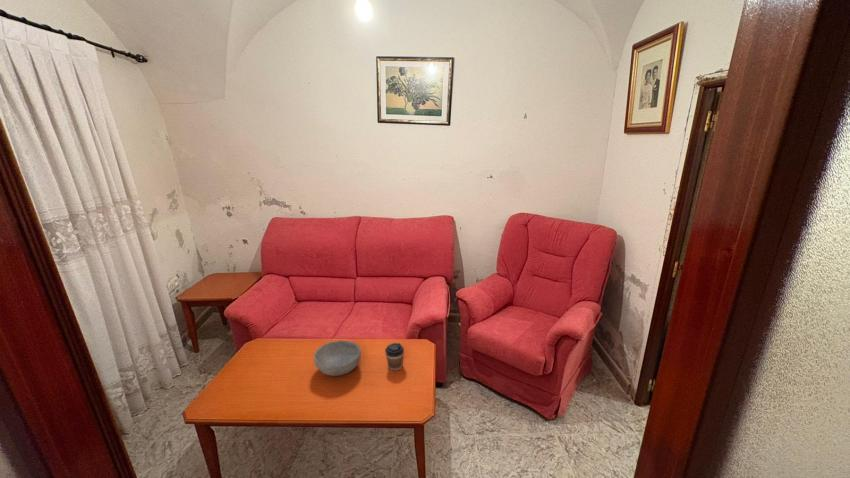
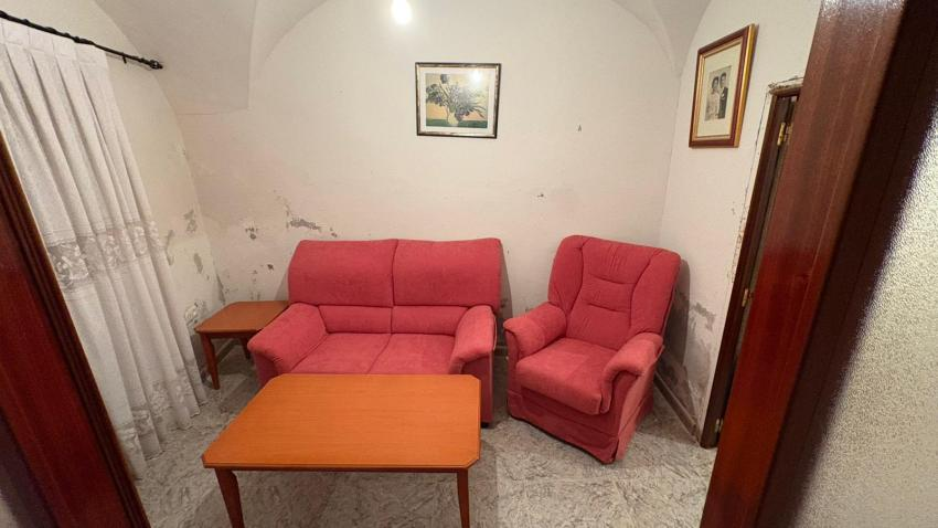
- bowl (338, 360)
- coffee cup (394, 355)
